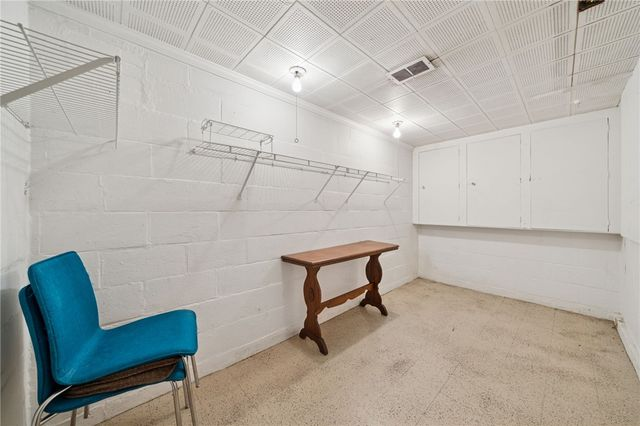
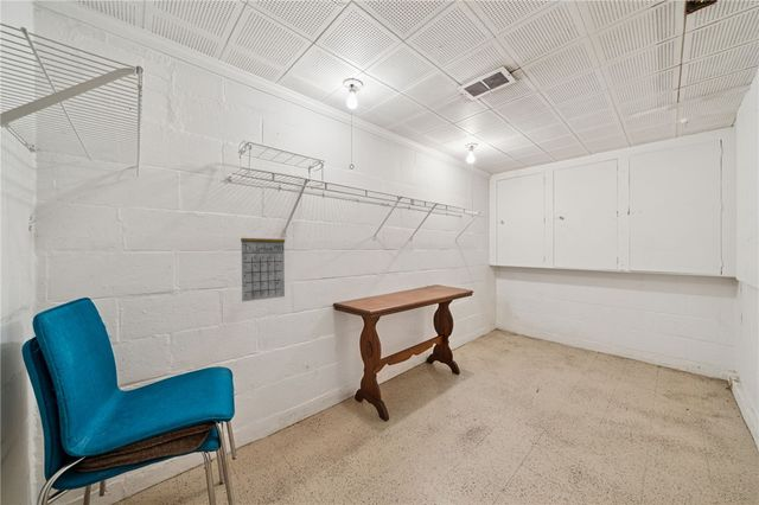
+ calendar (263, 261)
